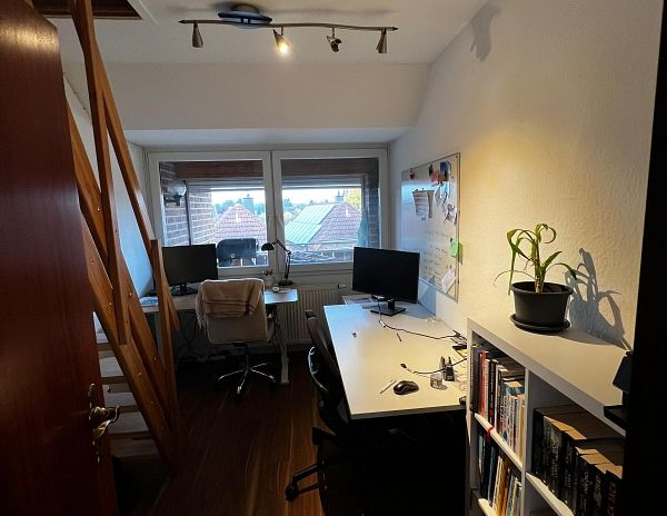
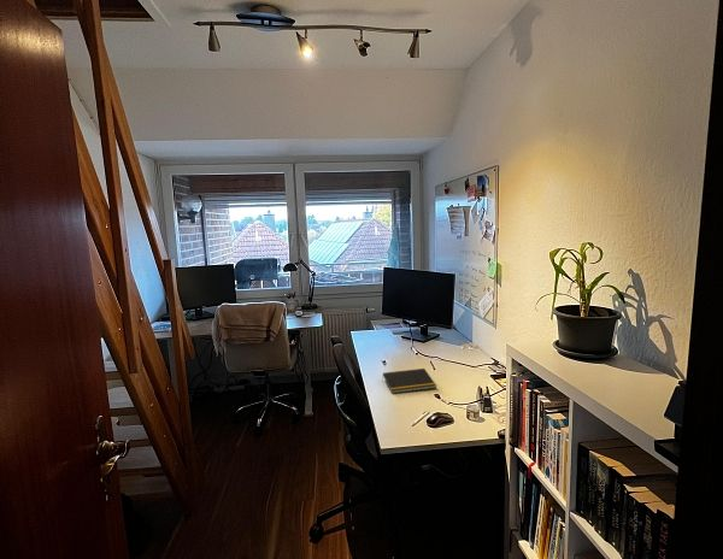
+ notepad (408, 379)
